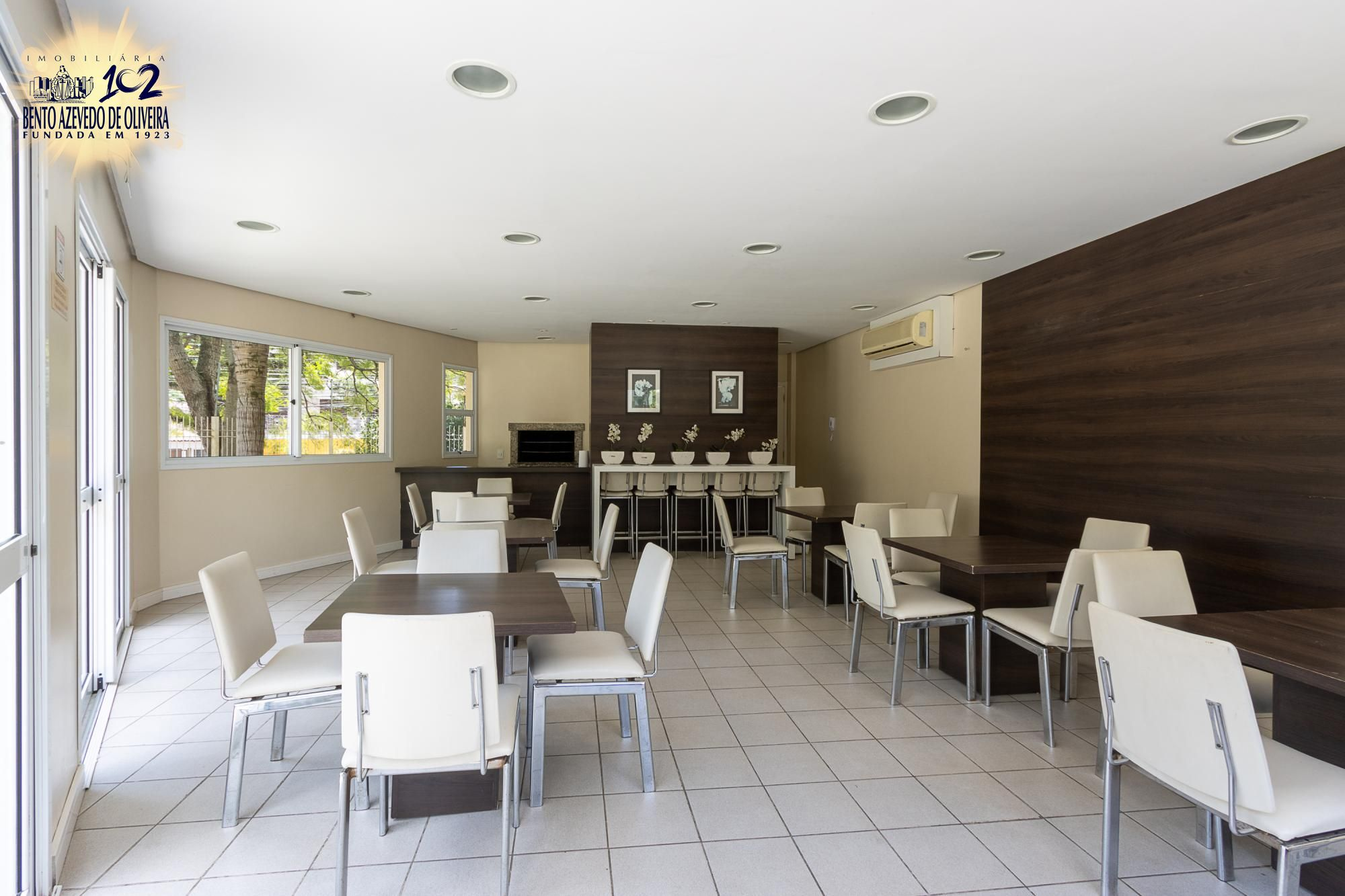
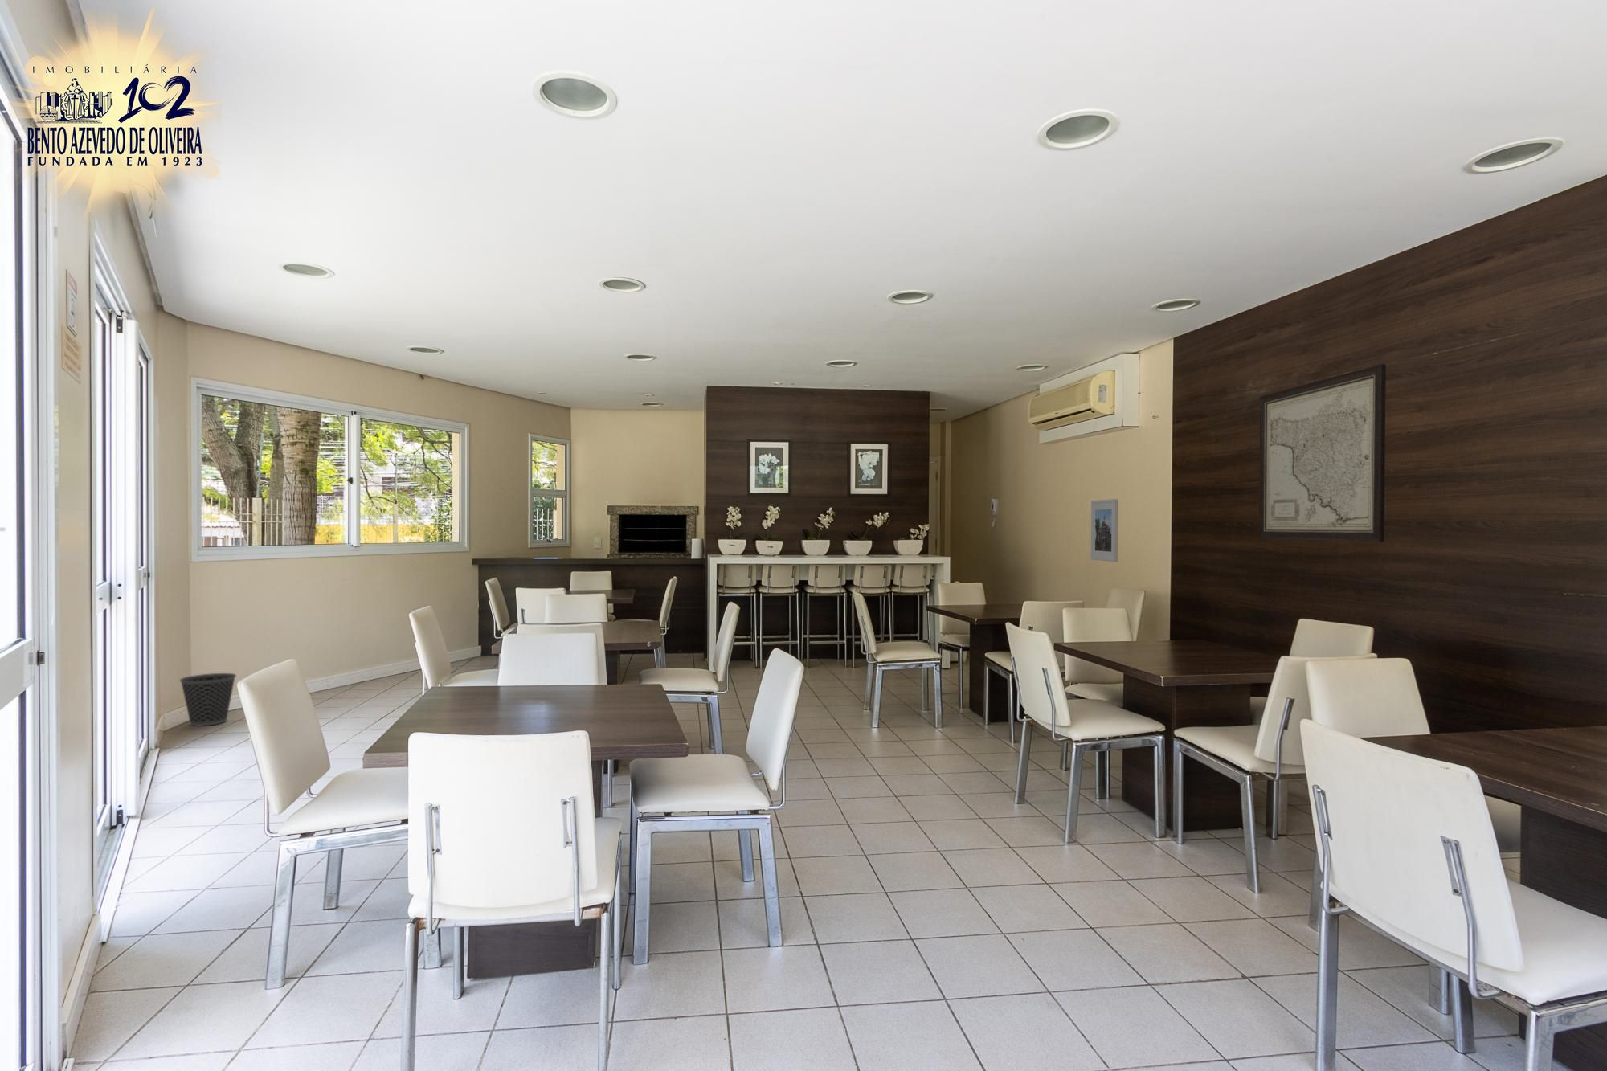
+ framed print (1103, 531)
+ wastebasket (208, 699)
+ wall art (1314, 461)
